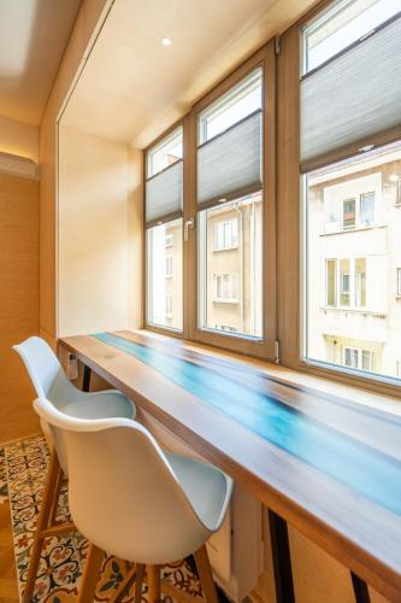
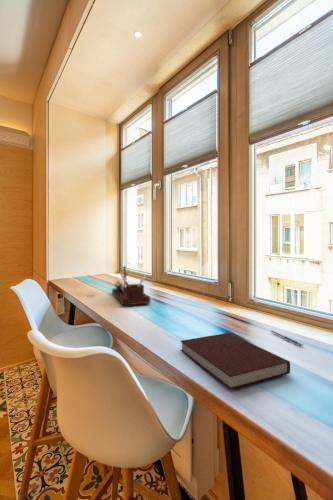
+ desk organizer (129, 284)
+ notebook (229, 355)
+ pen (285, 337)
